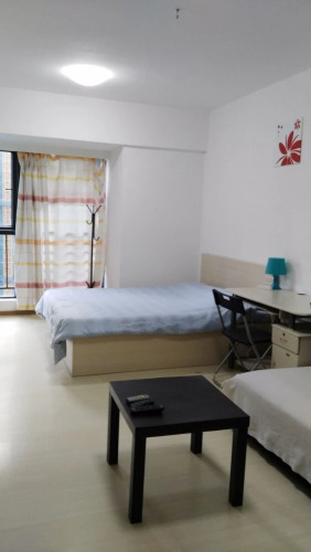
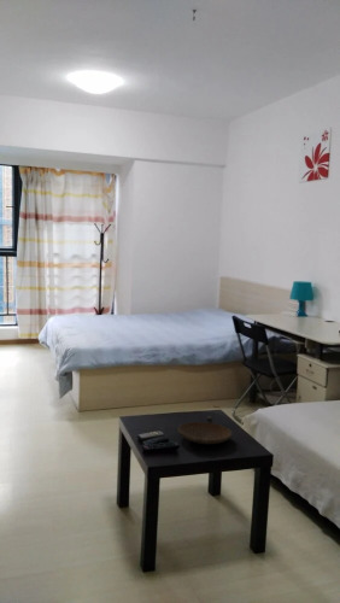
+ bowl (204, 433)
